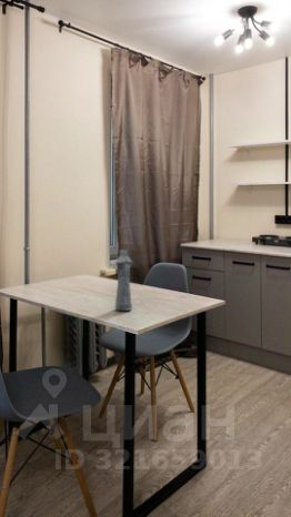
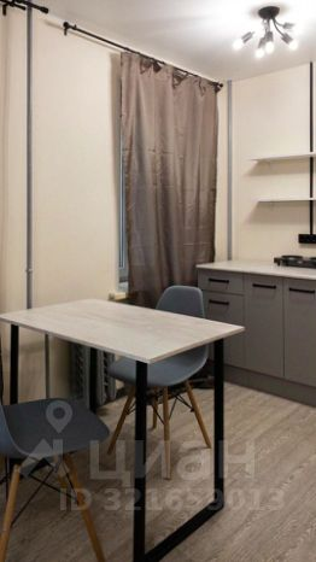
- bottle (123, 280)
